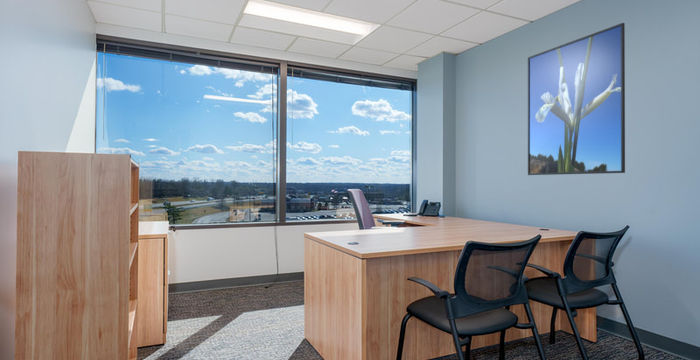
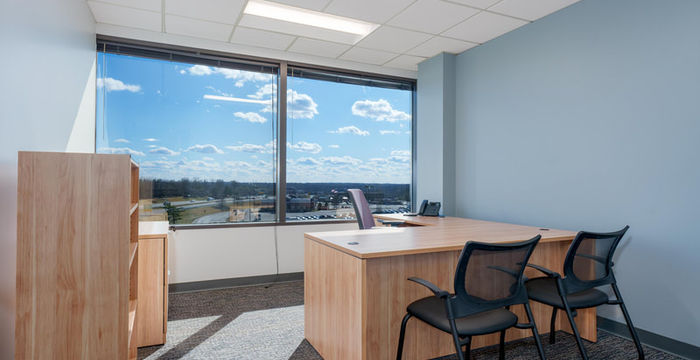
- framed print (570, 108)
